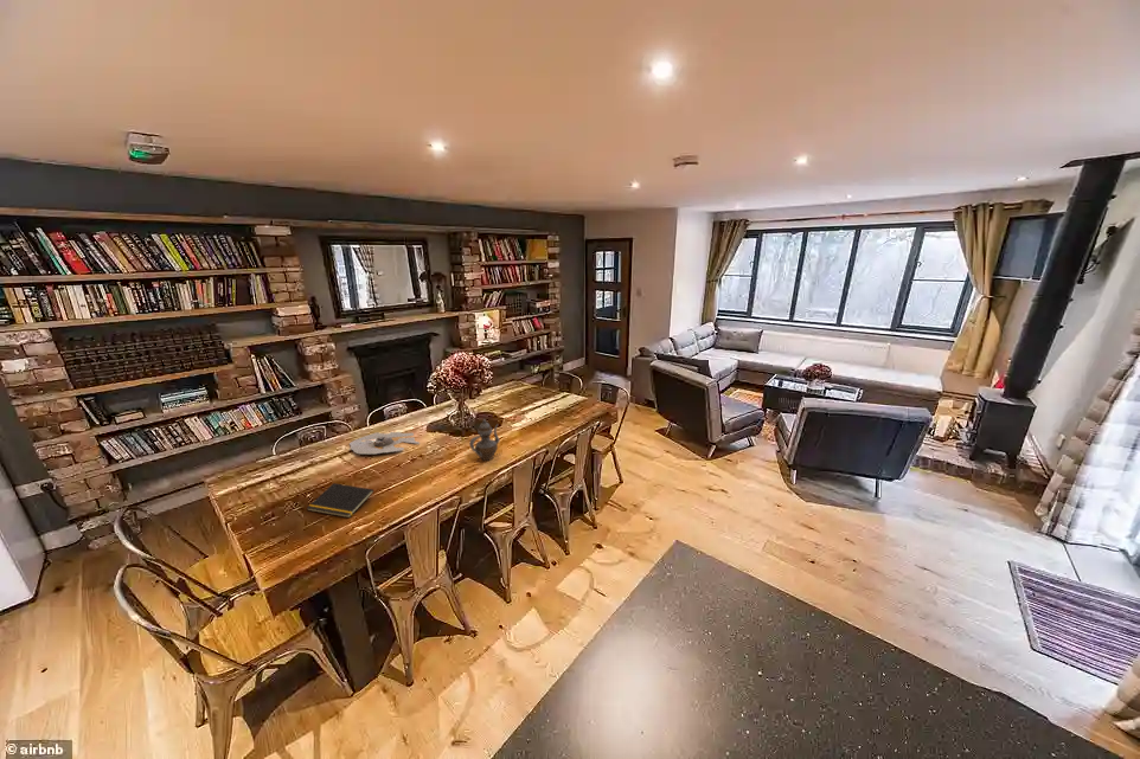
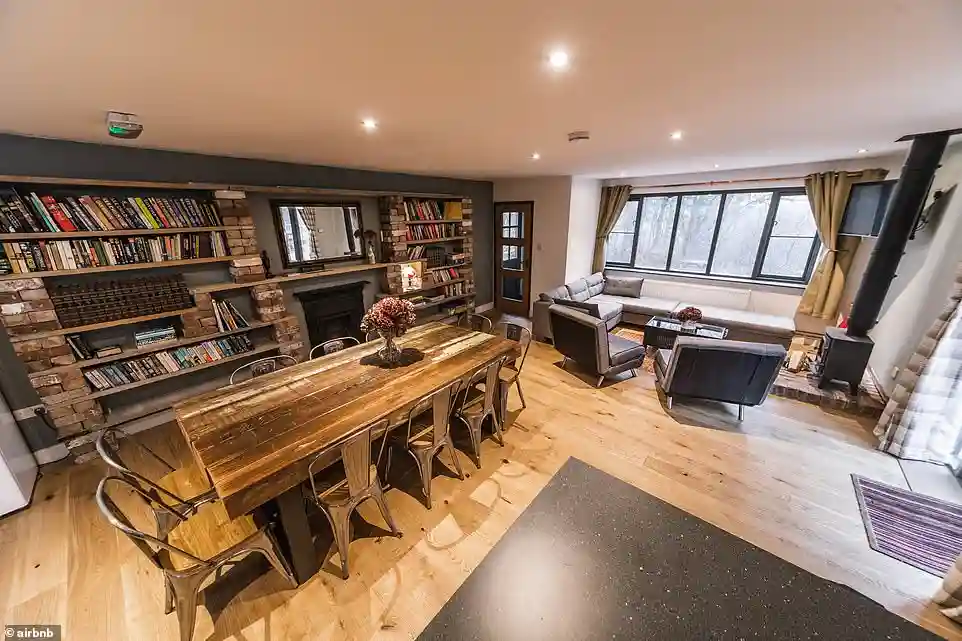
- notepad (340, 499)
- teapot (485, 438)
- candle (384, 439)
